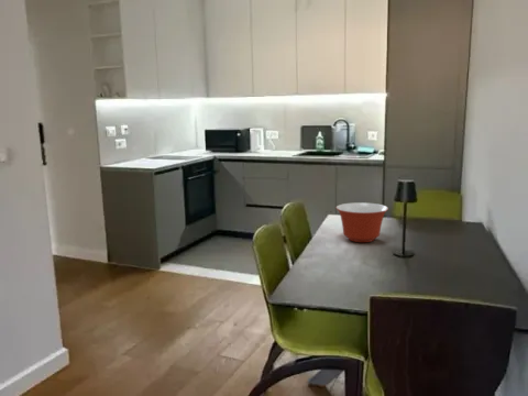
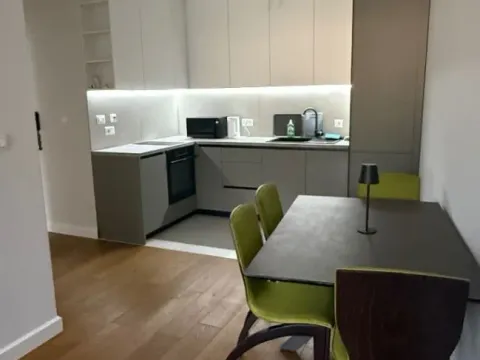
- mixing bowl (361, 223)
